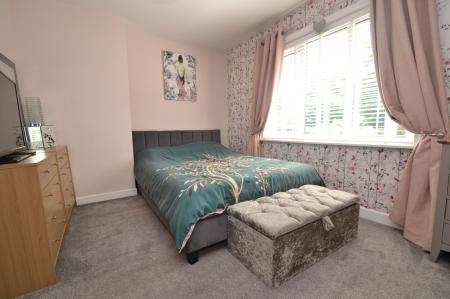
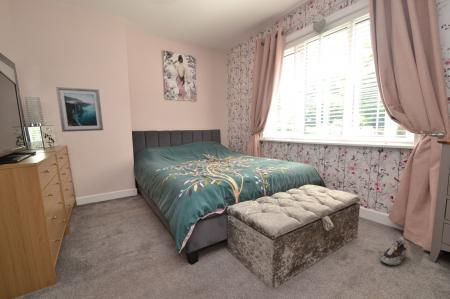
+ wall art (81, 110)
+ shoe (394, 250)
